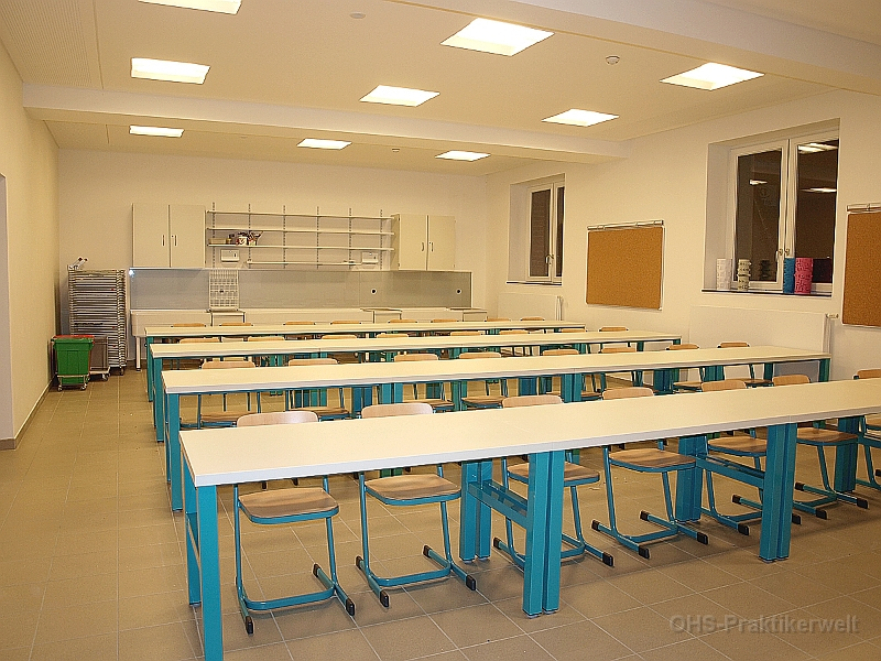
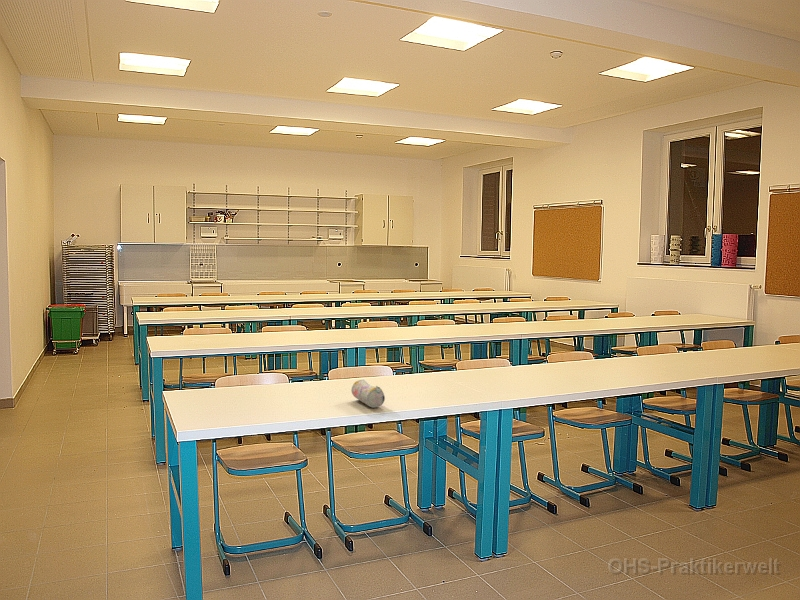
+ pencil case (367, 393)
